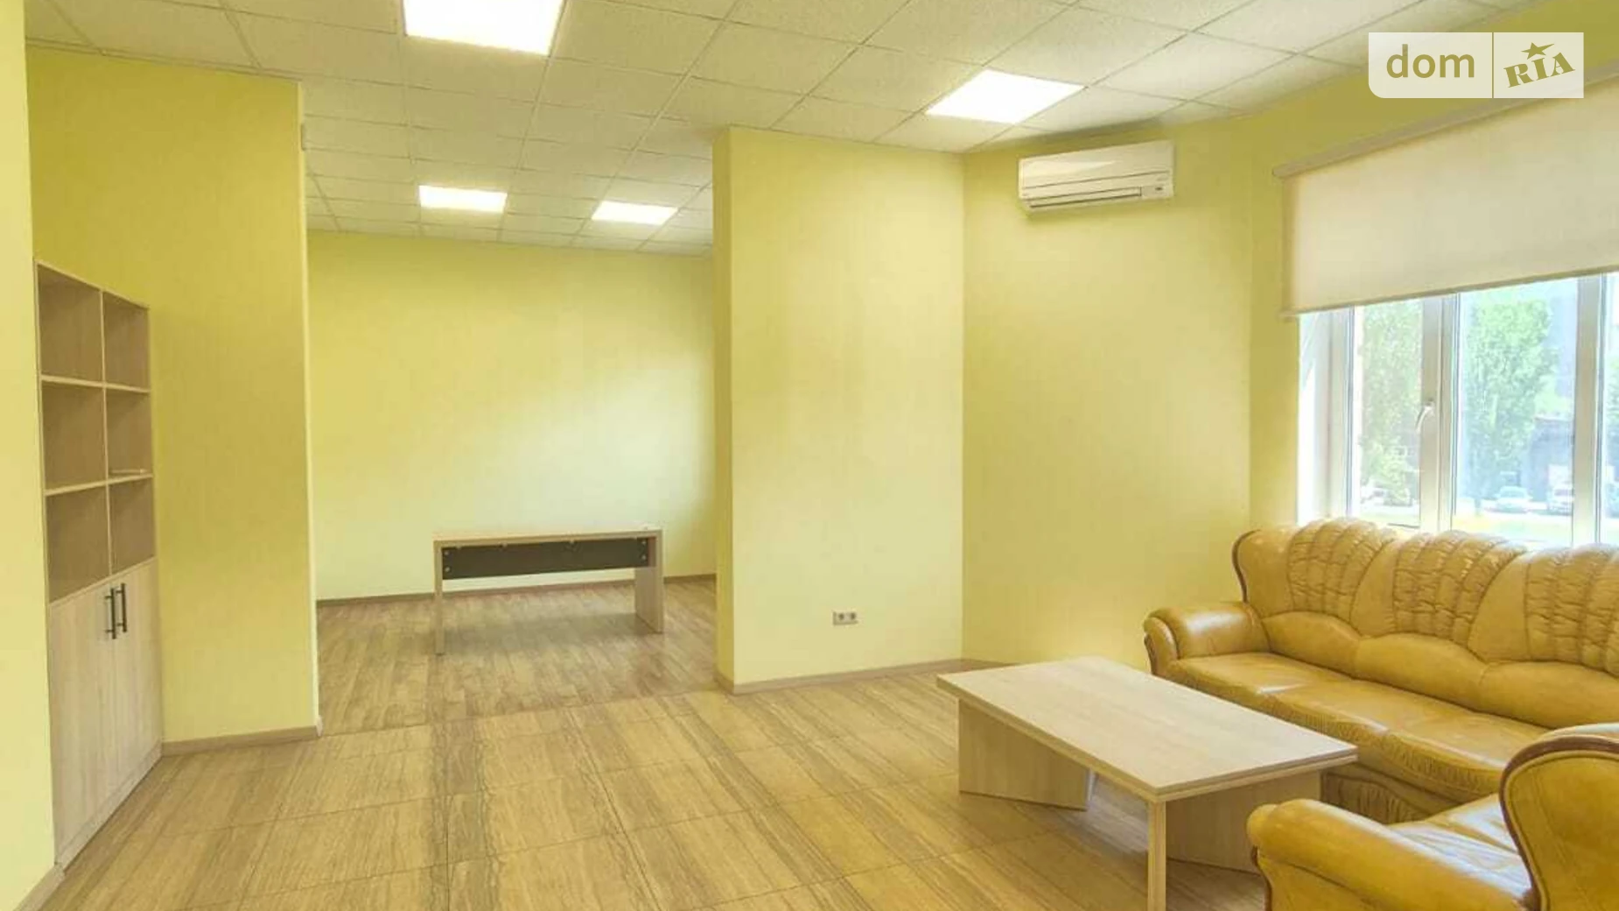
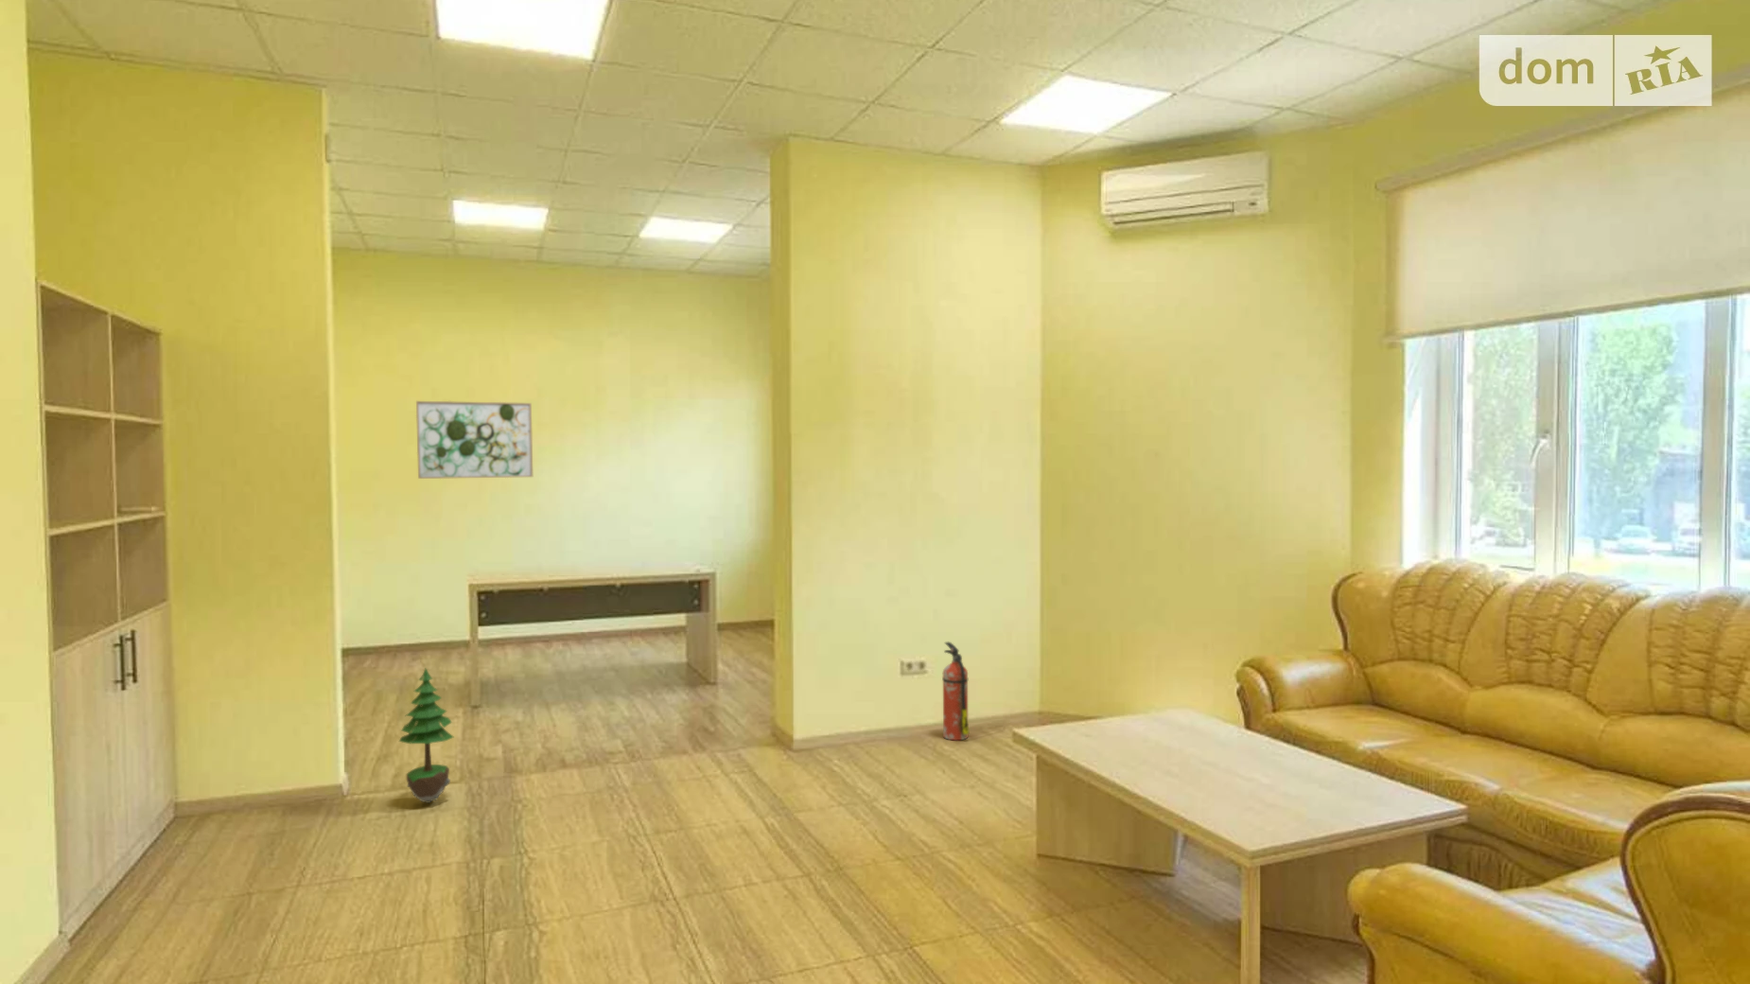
+ potted tree (427, 735)
+ wall art (476, 440)
+ fire extinguisher (954, 691)
